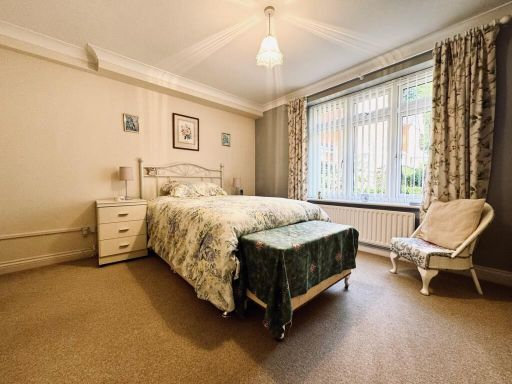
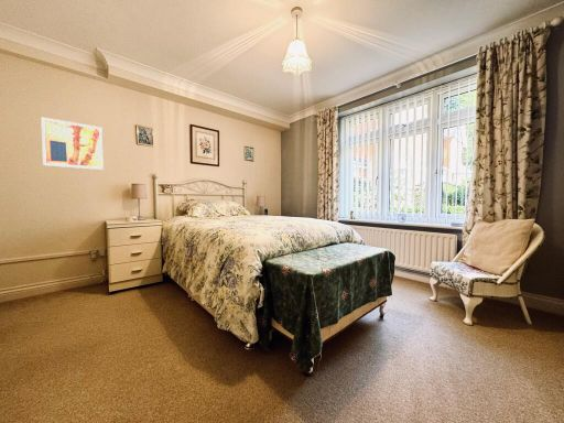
+ wall art (74, 144)
